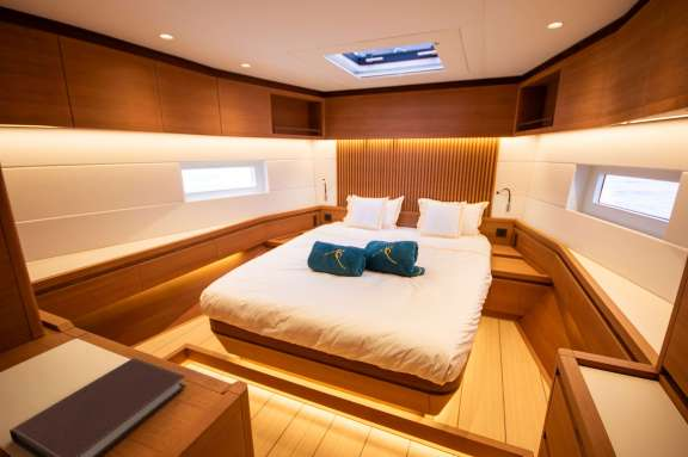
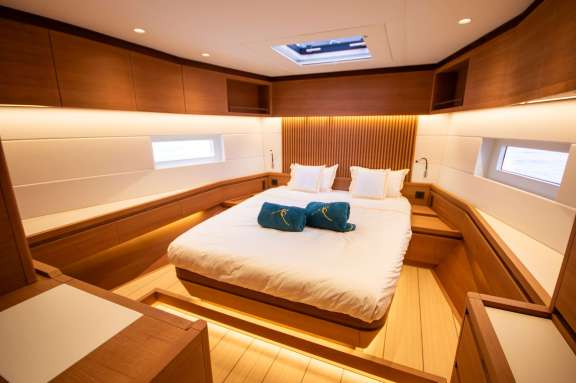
- notebook (108, 404)
